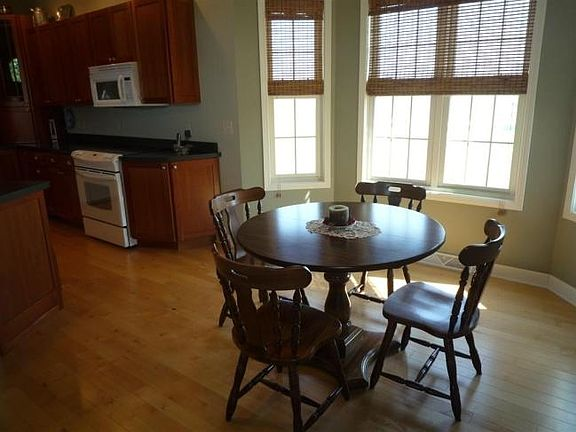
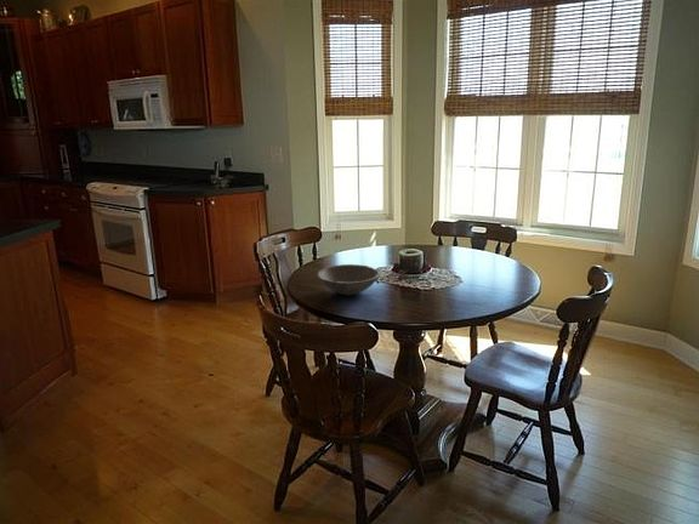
+ bowl (348, 281)
